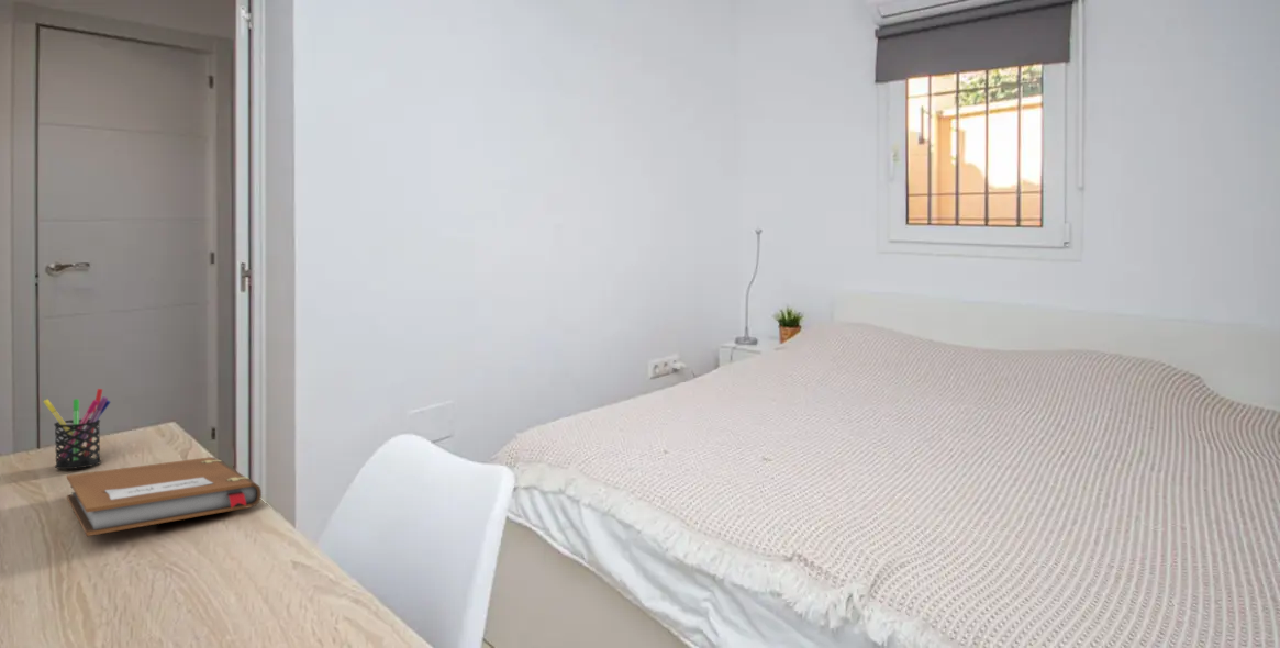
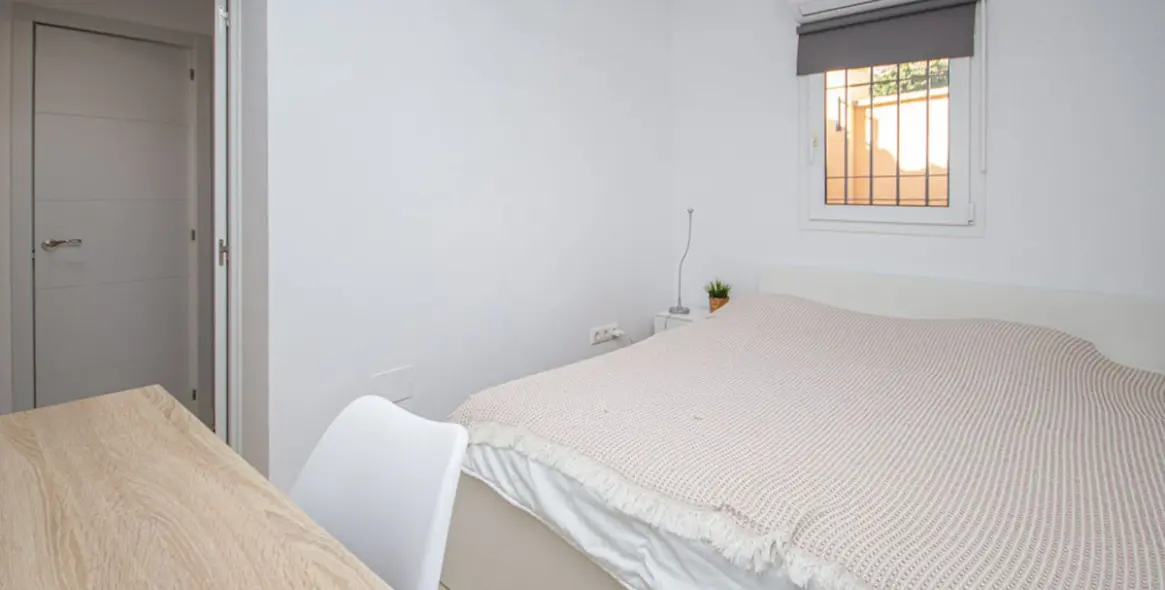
- notebook (164, 491)
- pen holder (79, 426)
